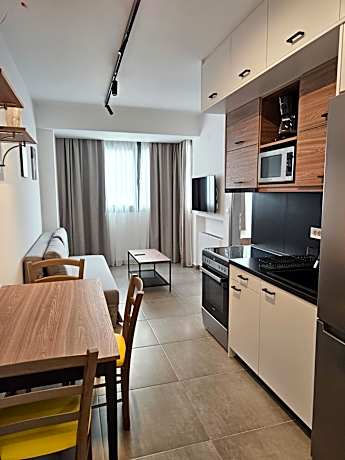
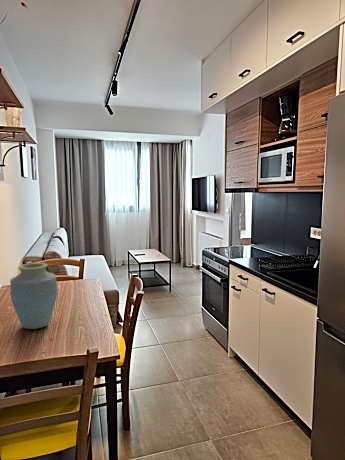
+ vase (34, 295)
